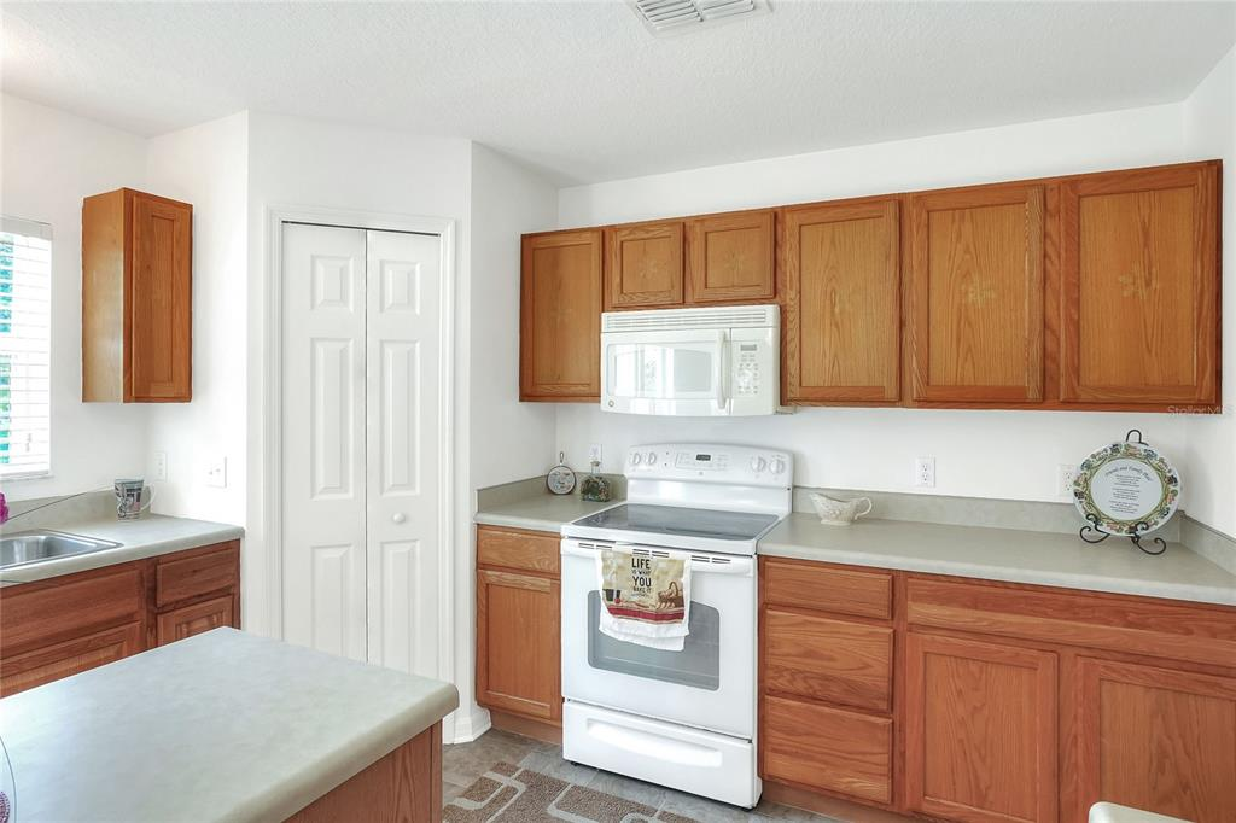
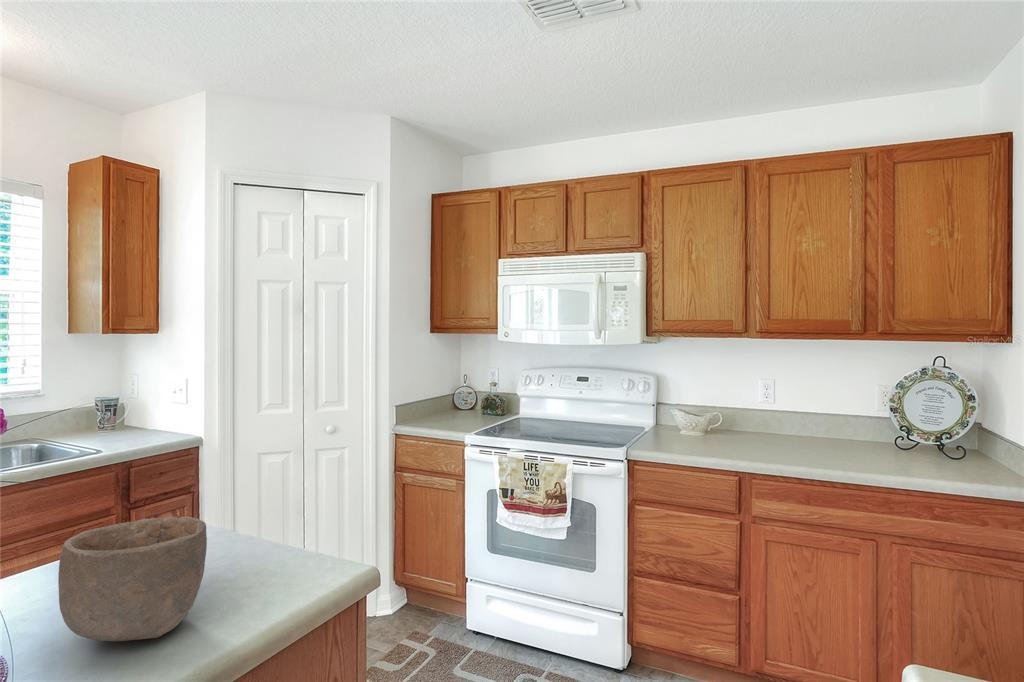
+ bowl (137, 580)
